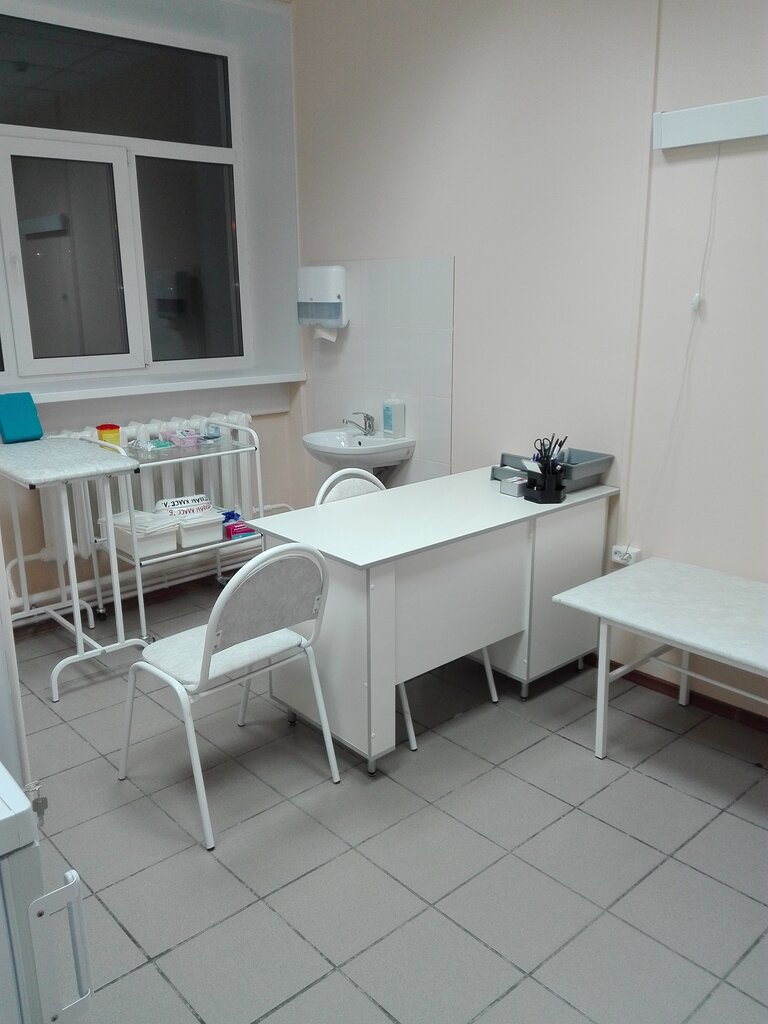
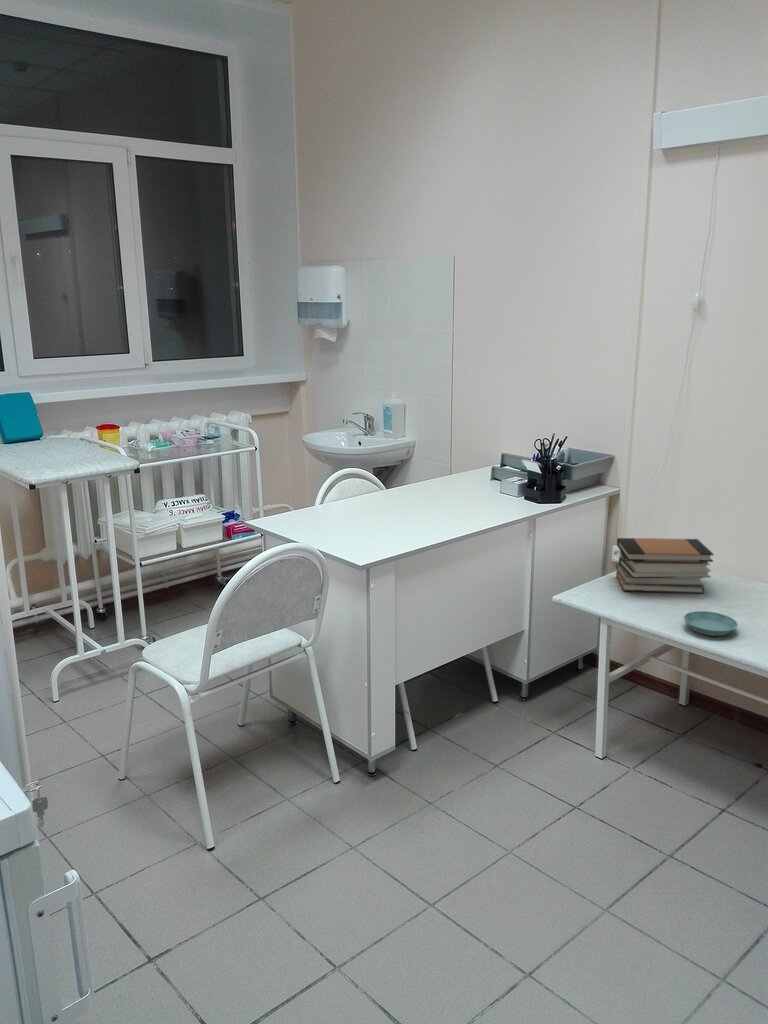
+ book stack (662, 565)
+ saucer (710, 624)
